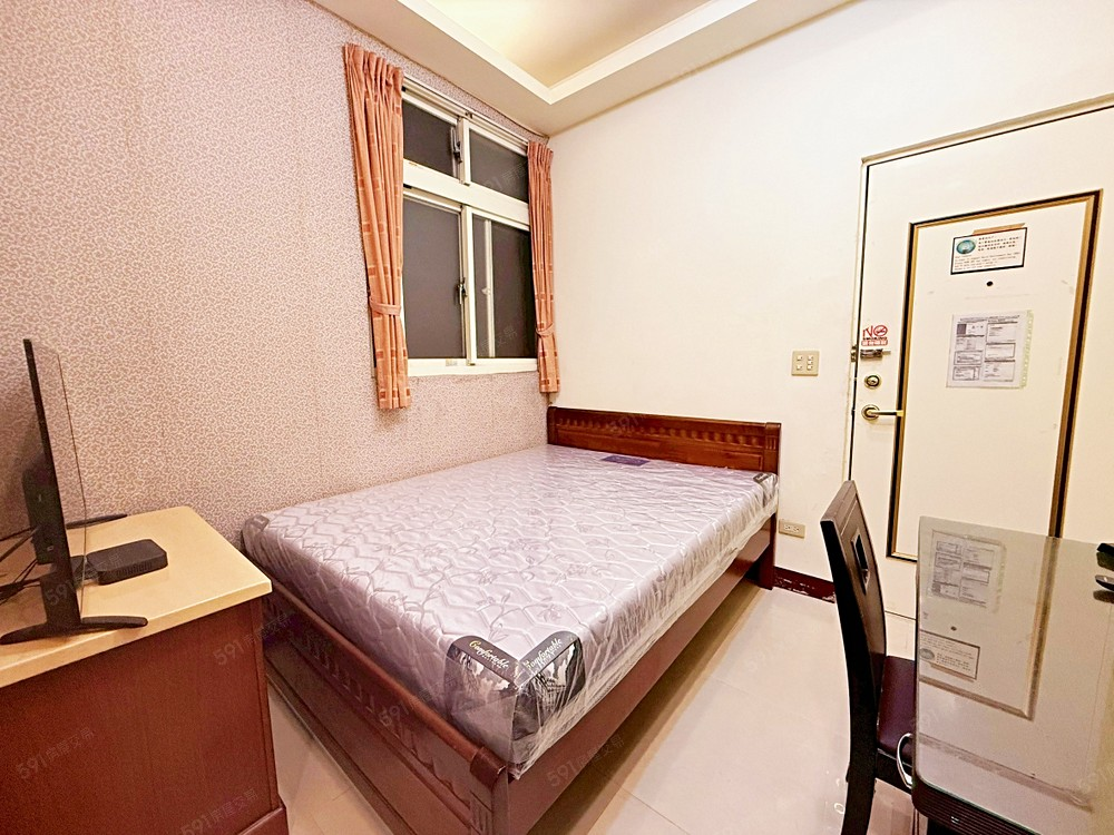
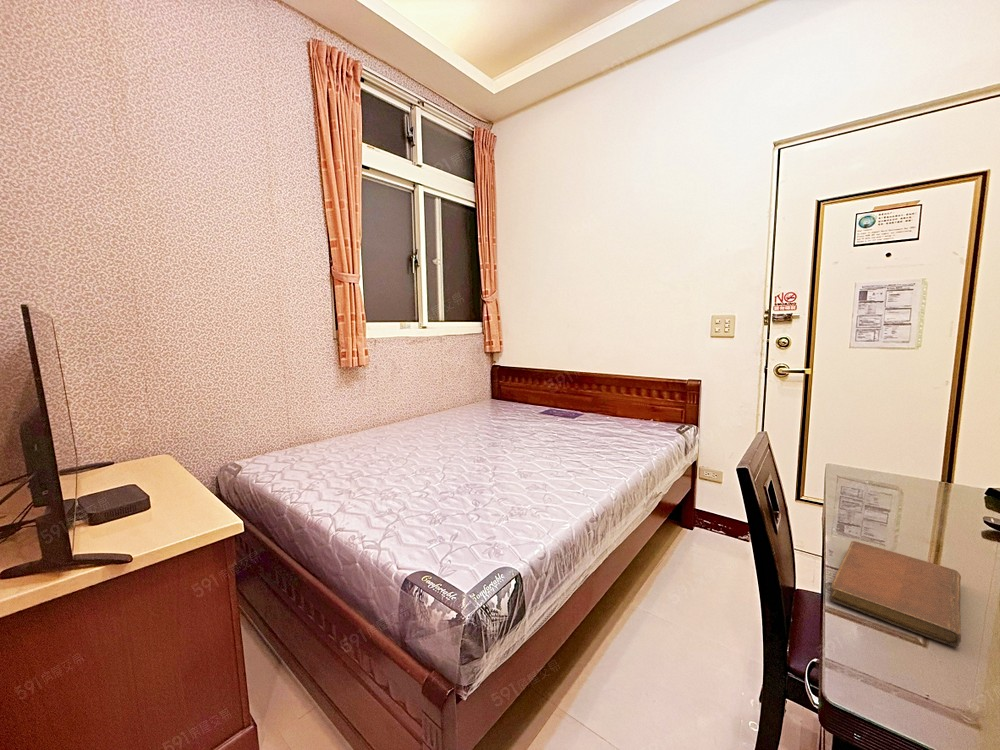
+ notebook (896, 584)
